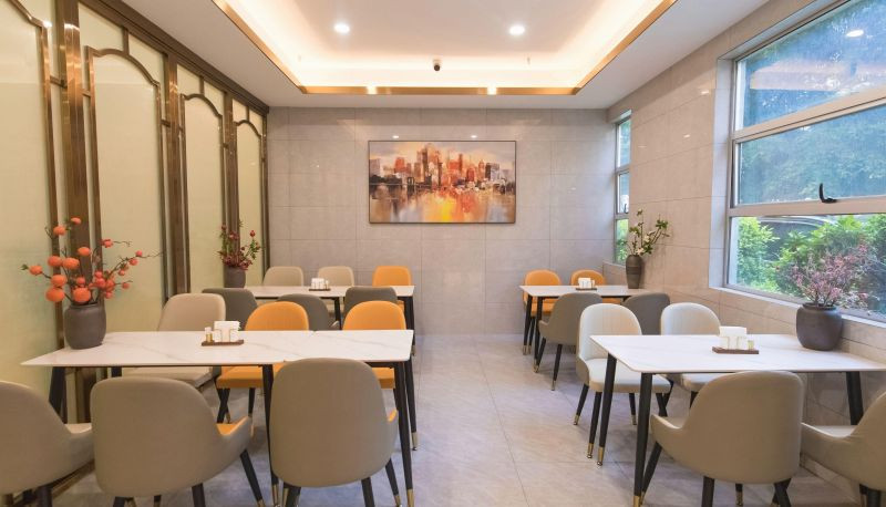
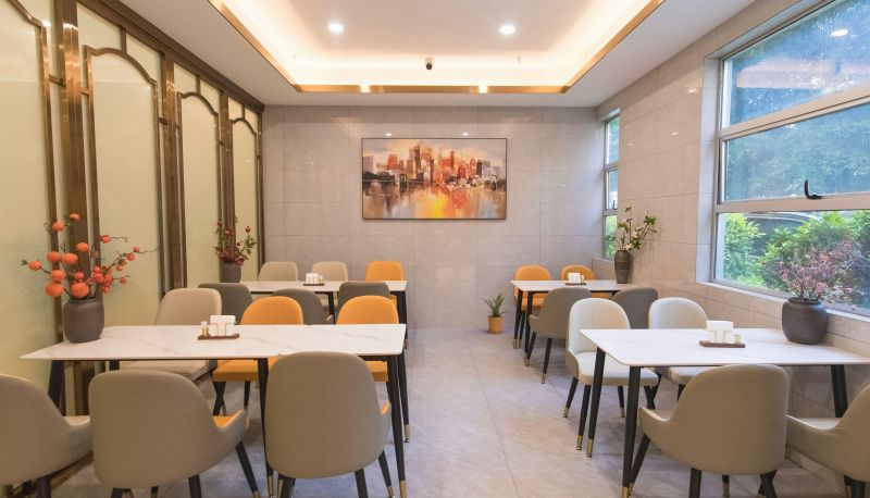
+ house plant (494, 311)
